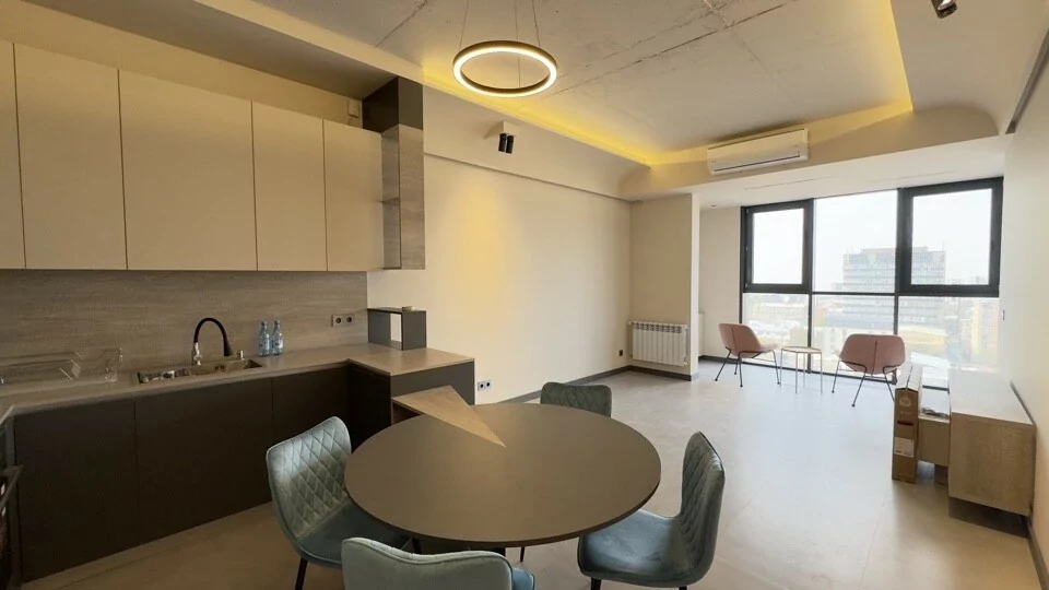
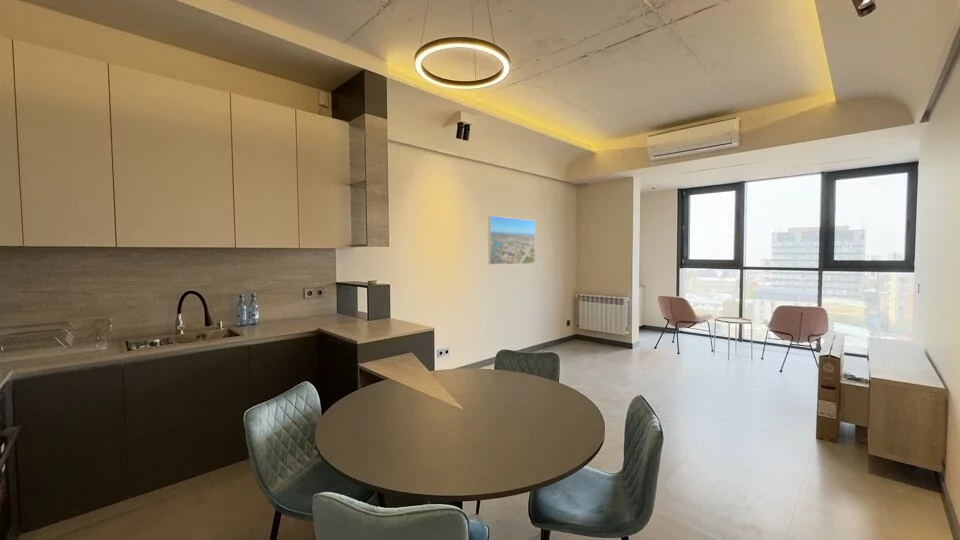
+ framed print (513, 241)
